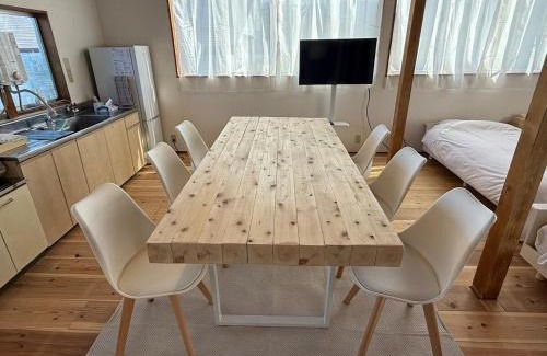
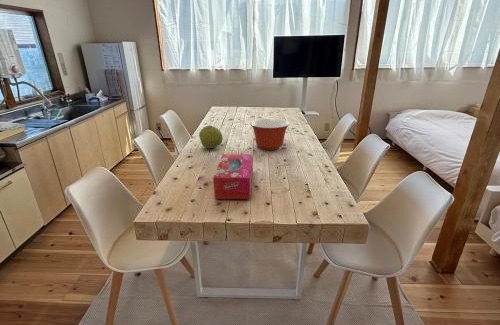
+ mixing bowl (269, 135)
+ fruit (210, 137)
+ tissue box (235, 174)
